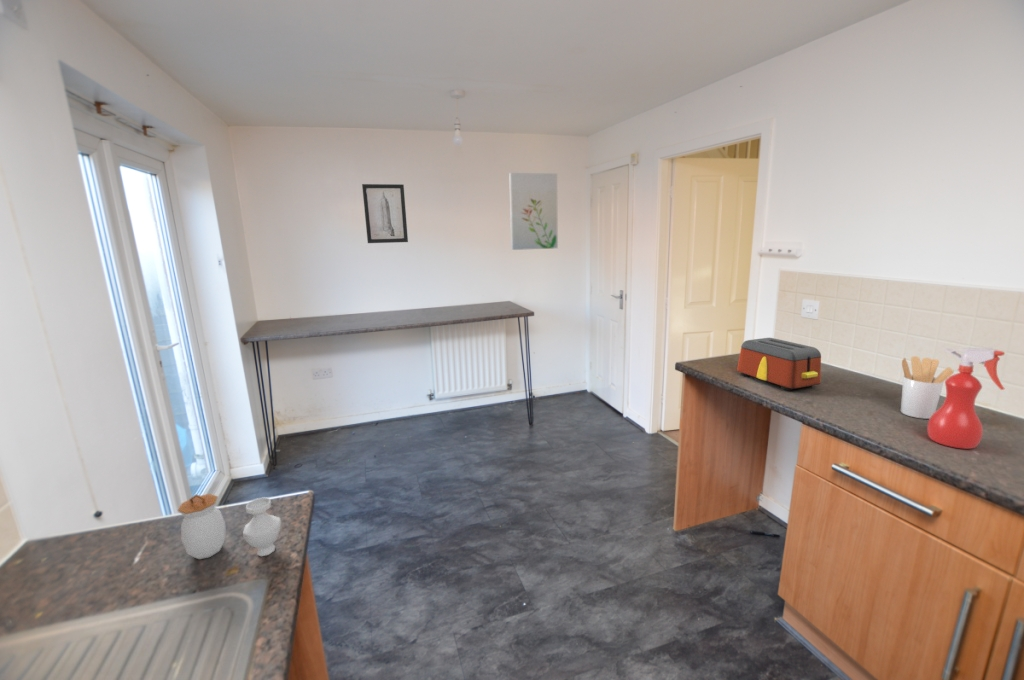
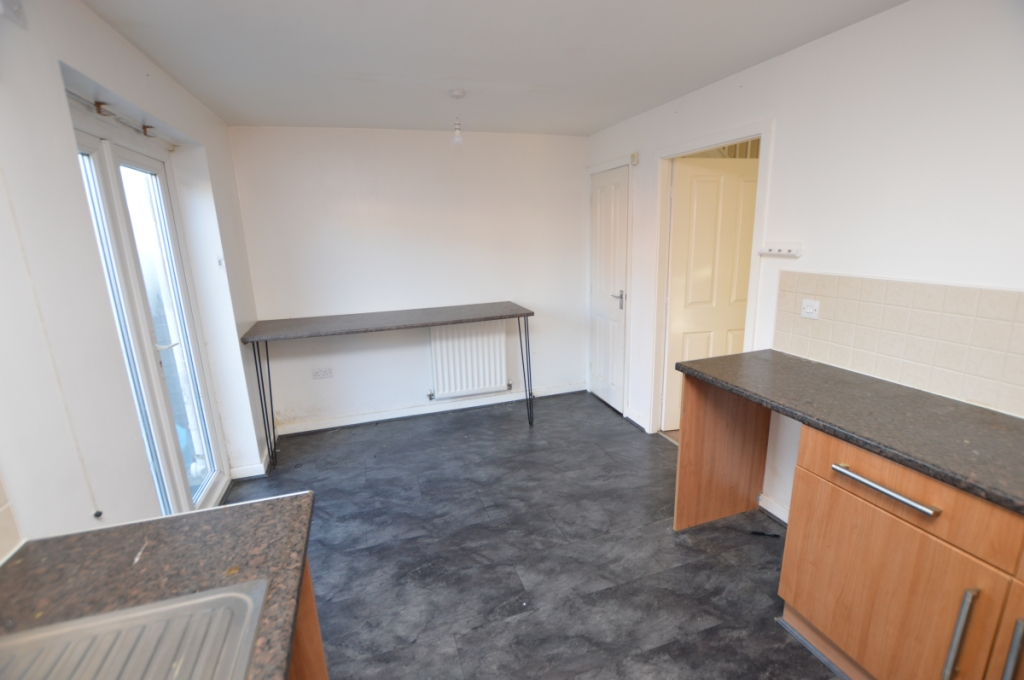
- toaster (779, 362)
- utensil holder (921, 385)
- jar (224, 522)
- wall art (385, 213)
- spray bottle (967, 396)
- wall art (534, 211)
